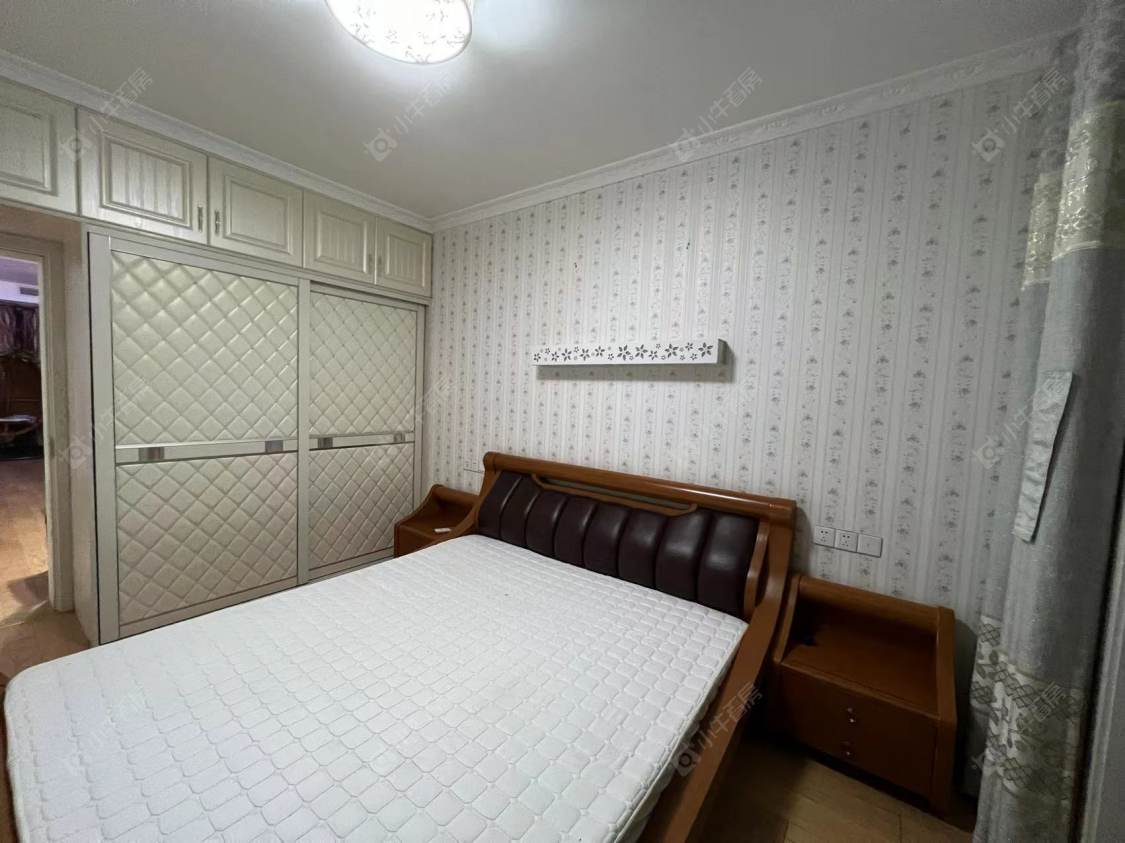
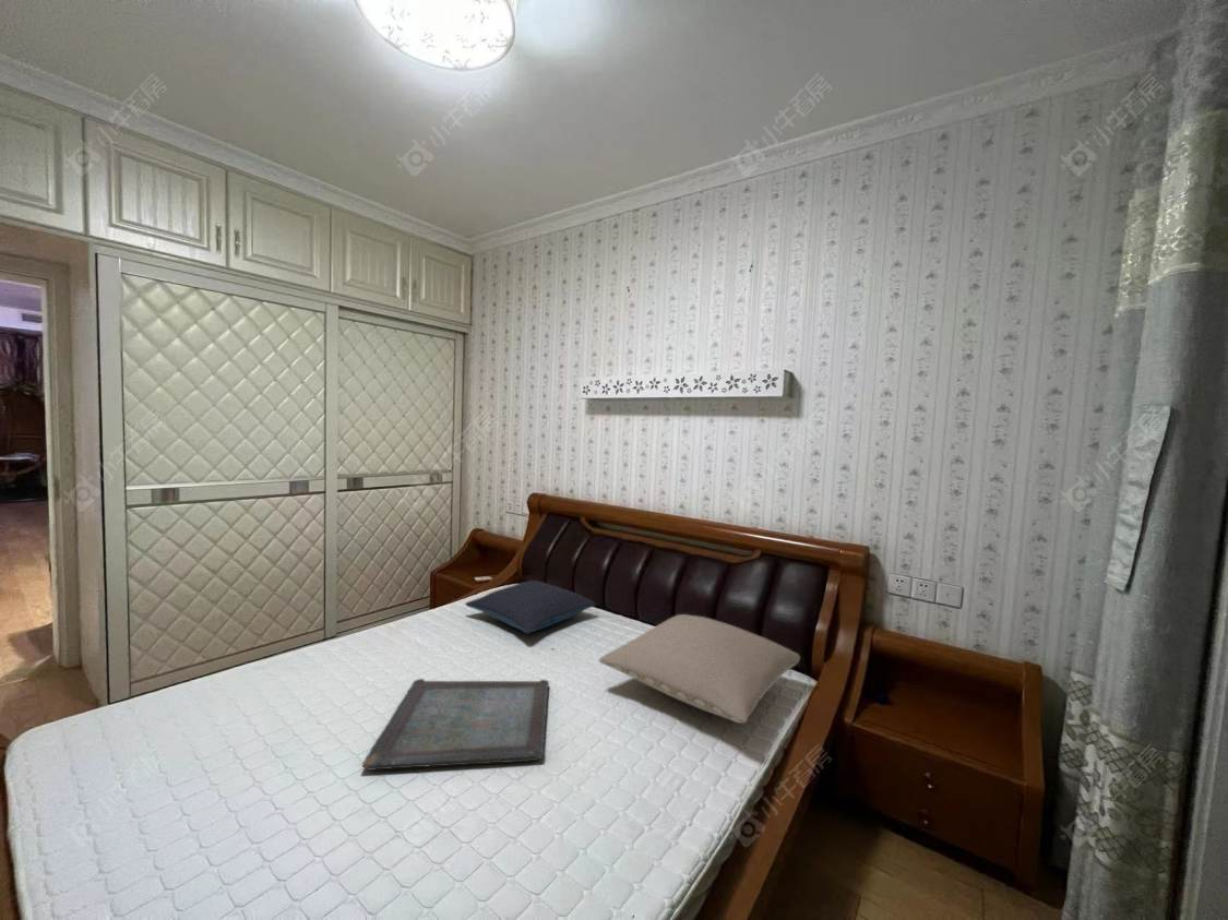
+ serving tray (469, 717)
+ pillow (530, 604)
+ pillow (702, 658)
